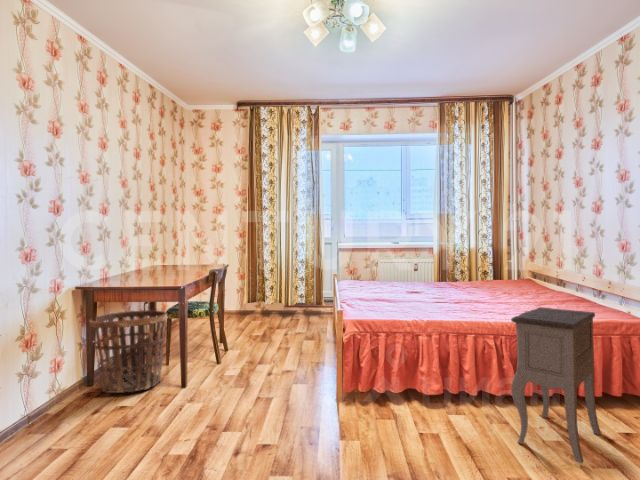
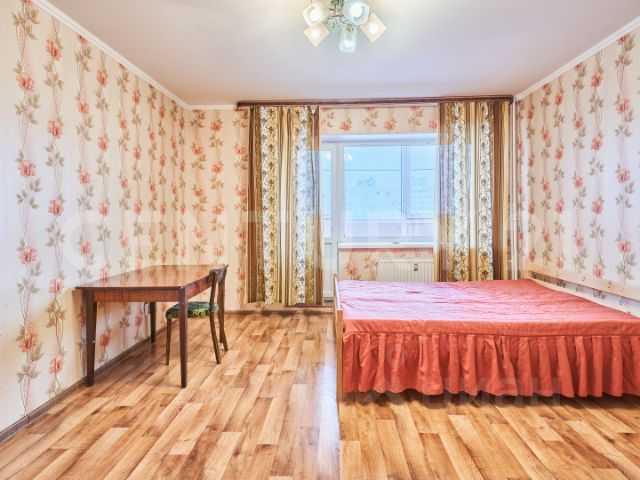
- basket (130, 349)
- nightstand (555, 375)
